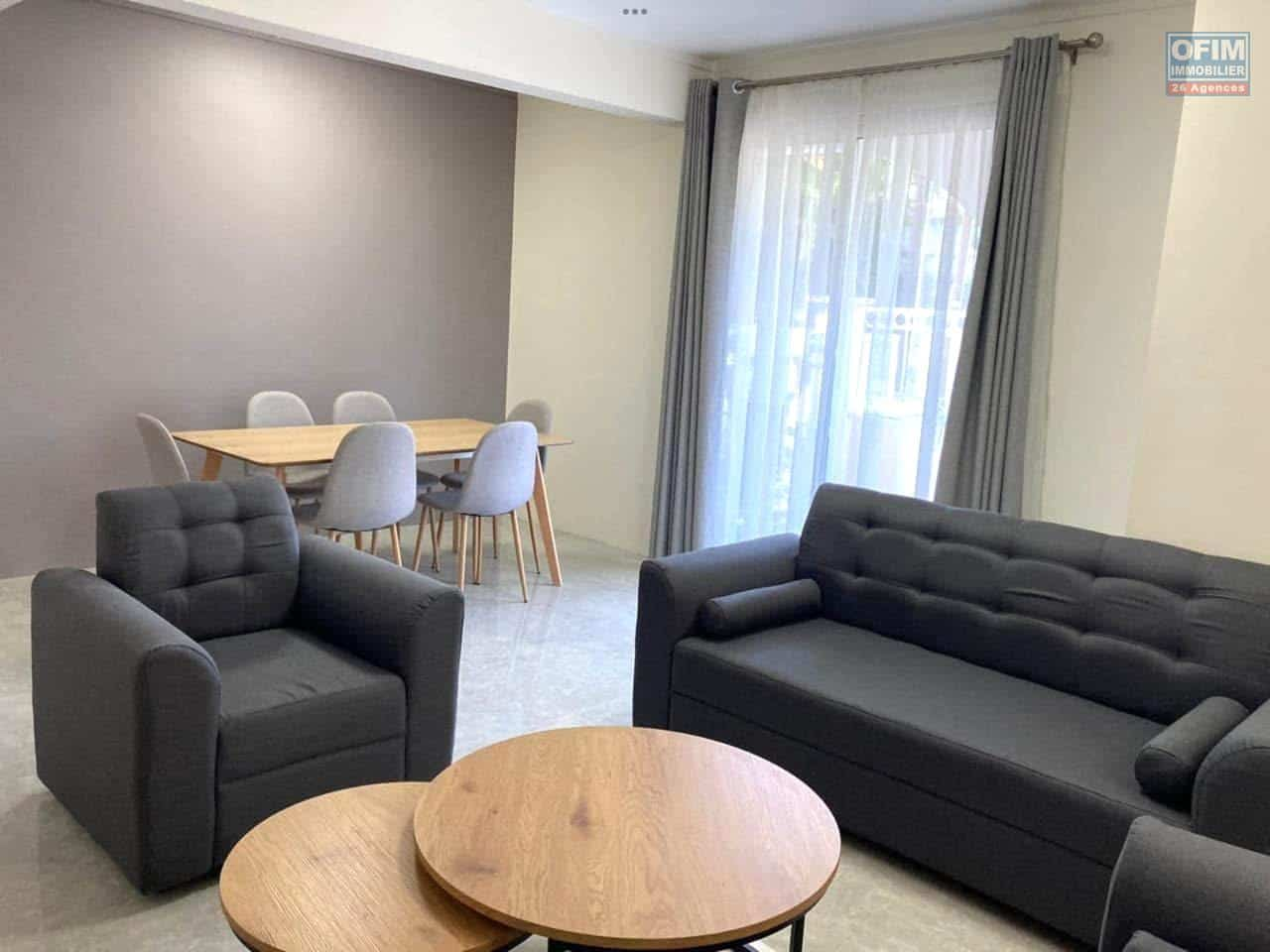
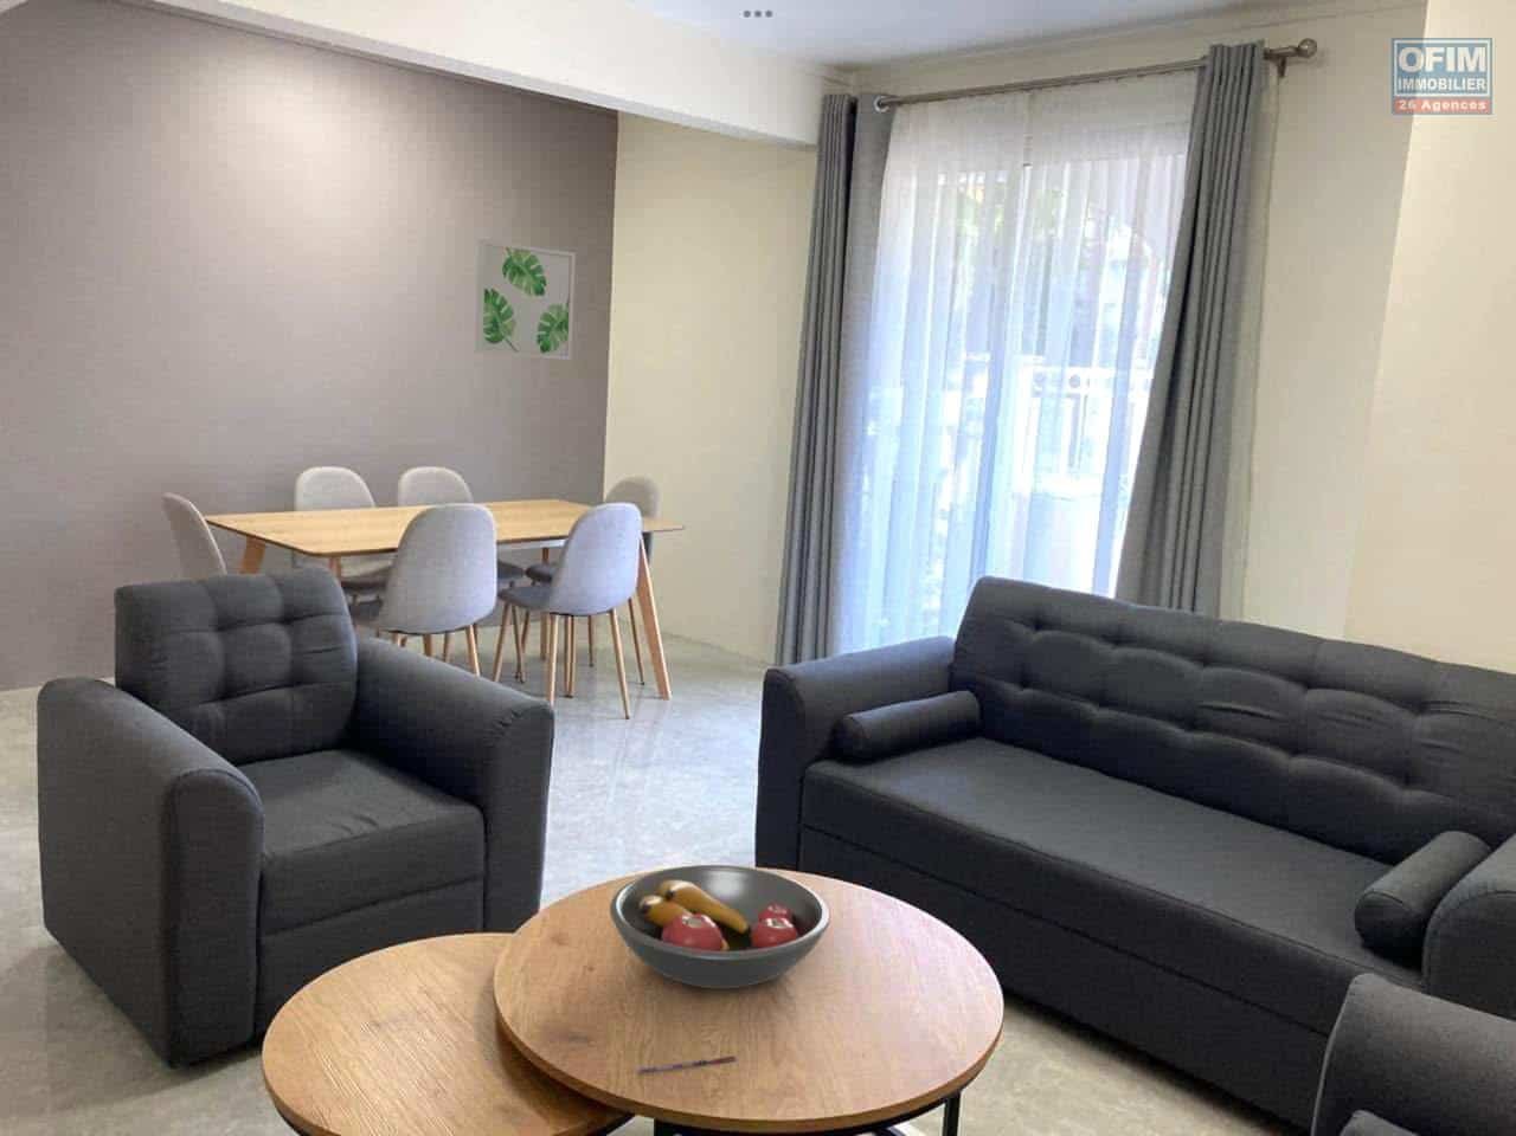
+ pen (685, 1064)
+ fruit bowl (719, 926)
+ wall art (526, 302)
